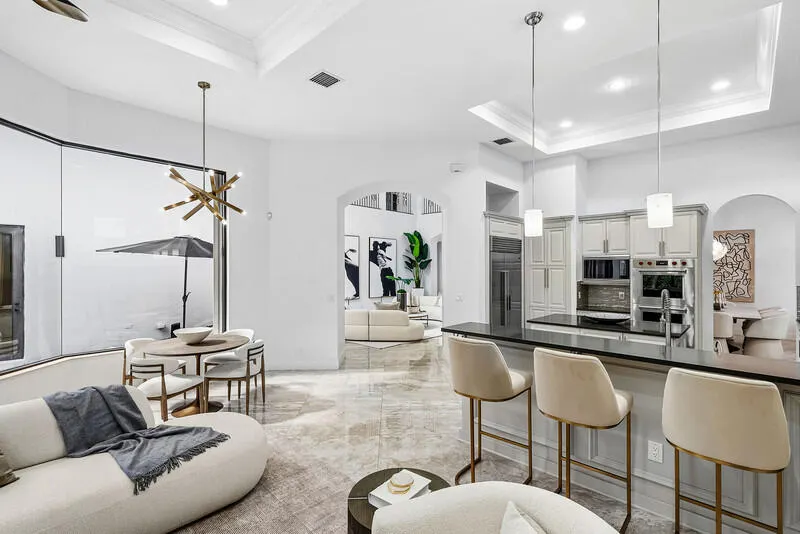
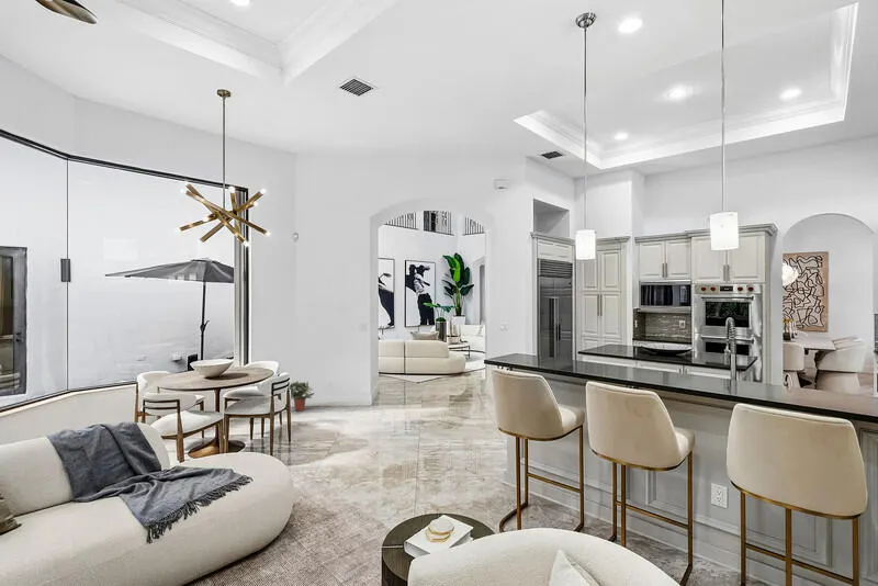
+ potted plant (300, 395)
